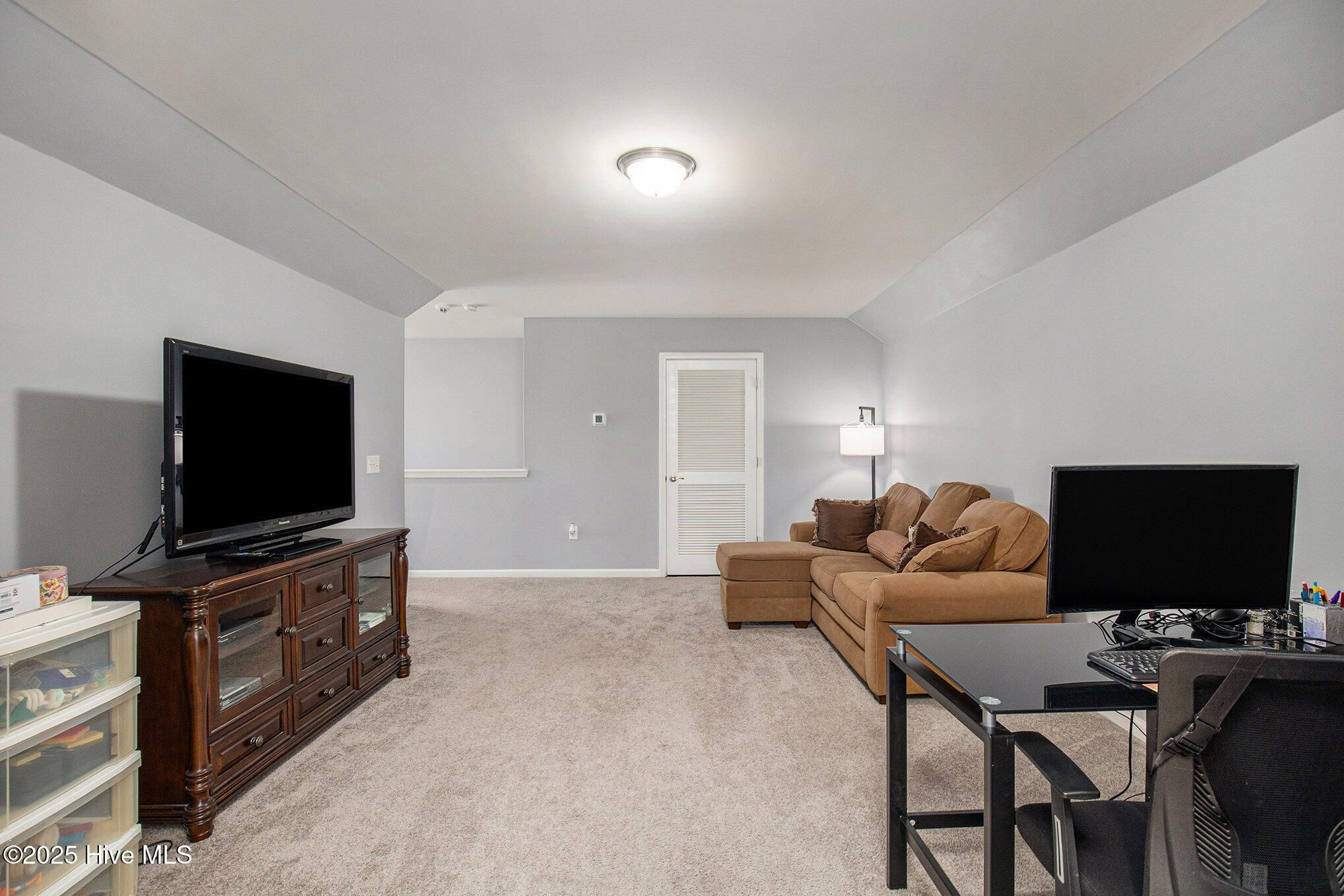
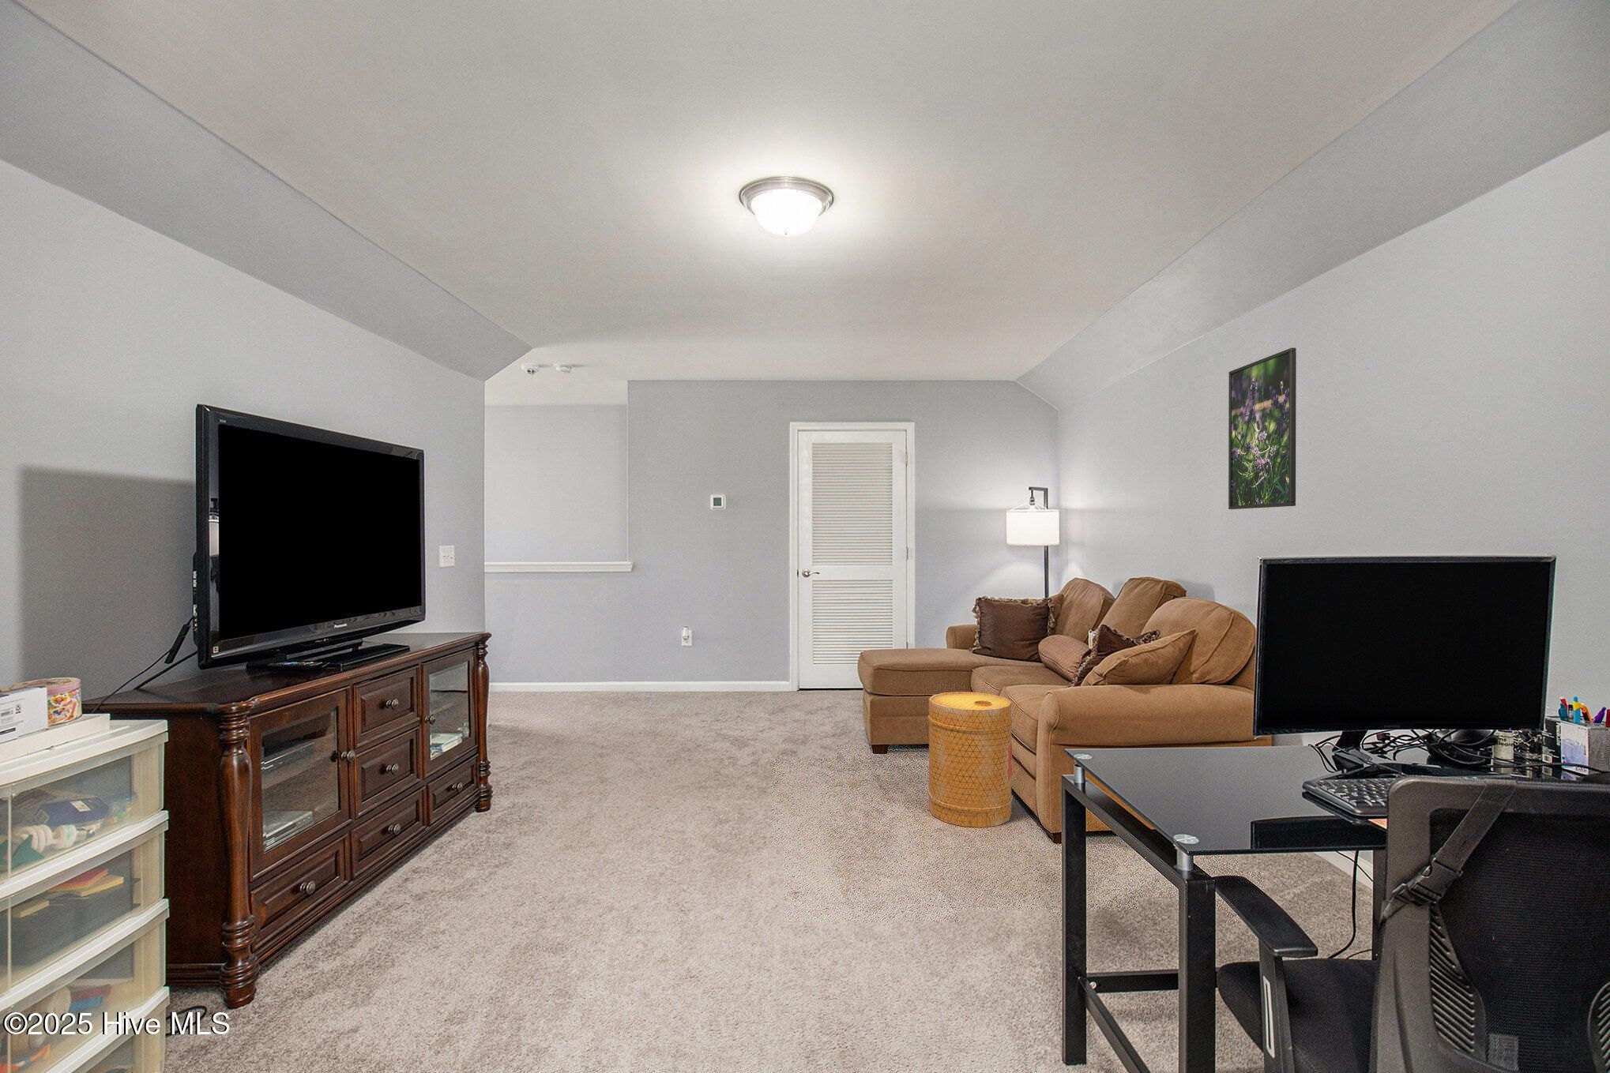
+ basket (969, 756)
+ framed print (1259, 434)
